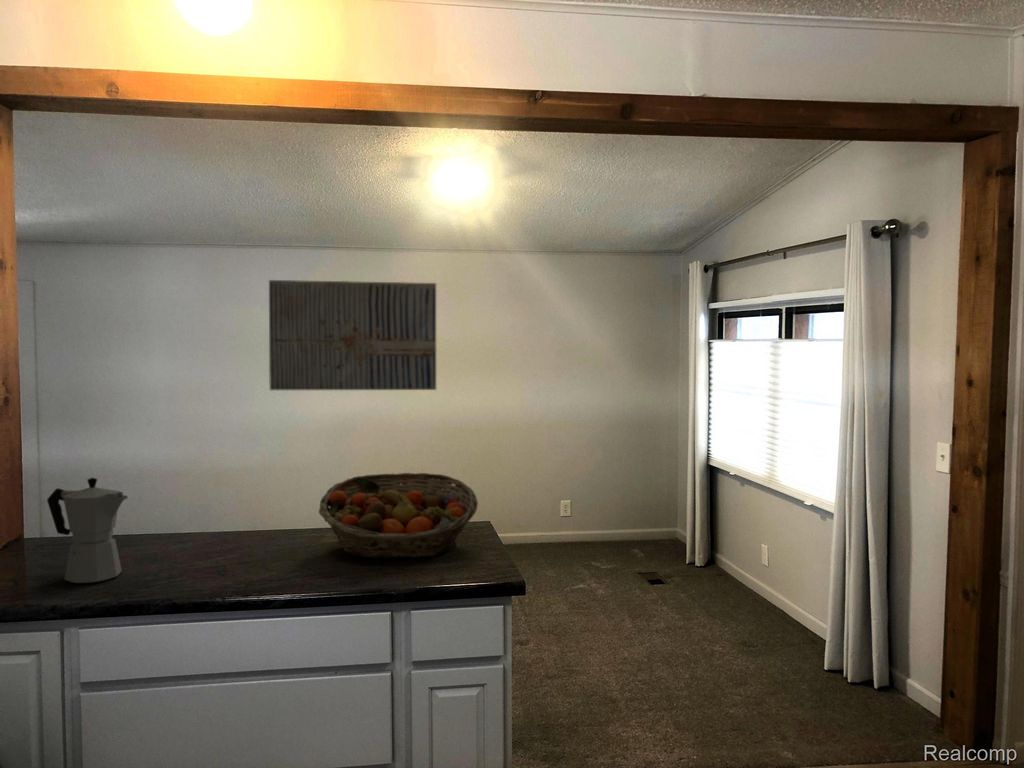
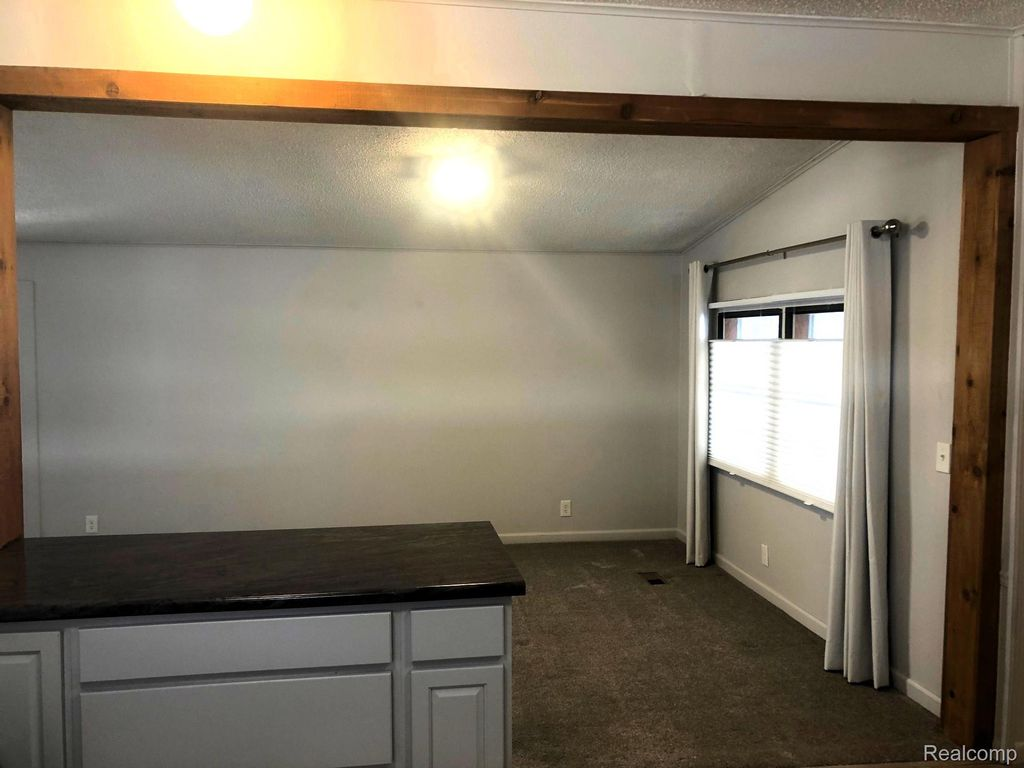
- moka pot (87, 526)
- fruit basket (399, 513)
- wall art (354, 336)
